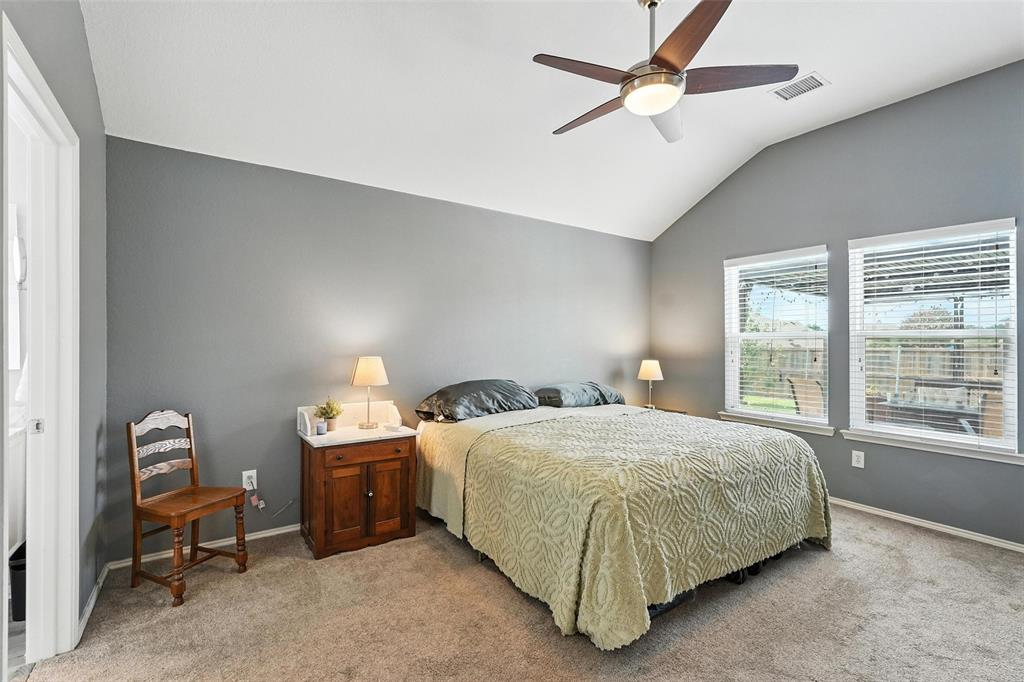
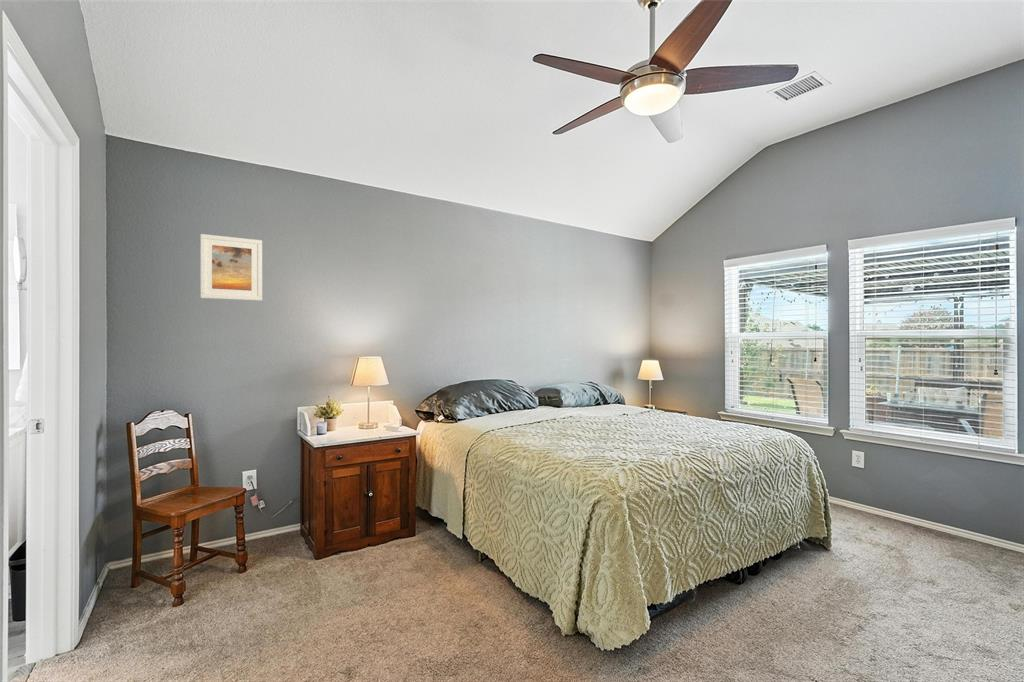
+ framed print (232, 268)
